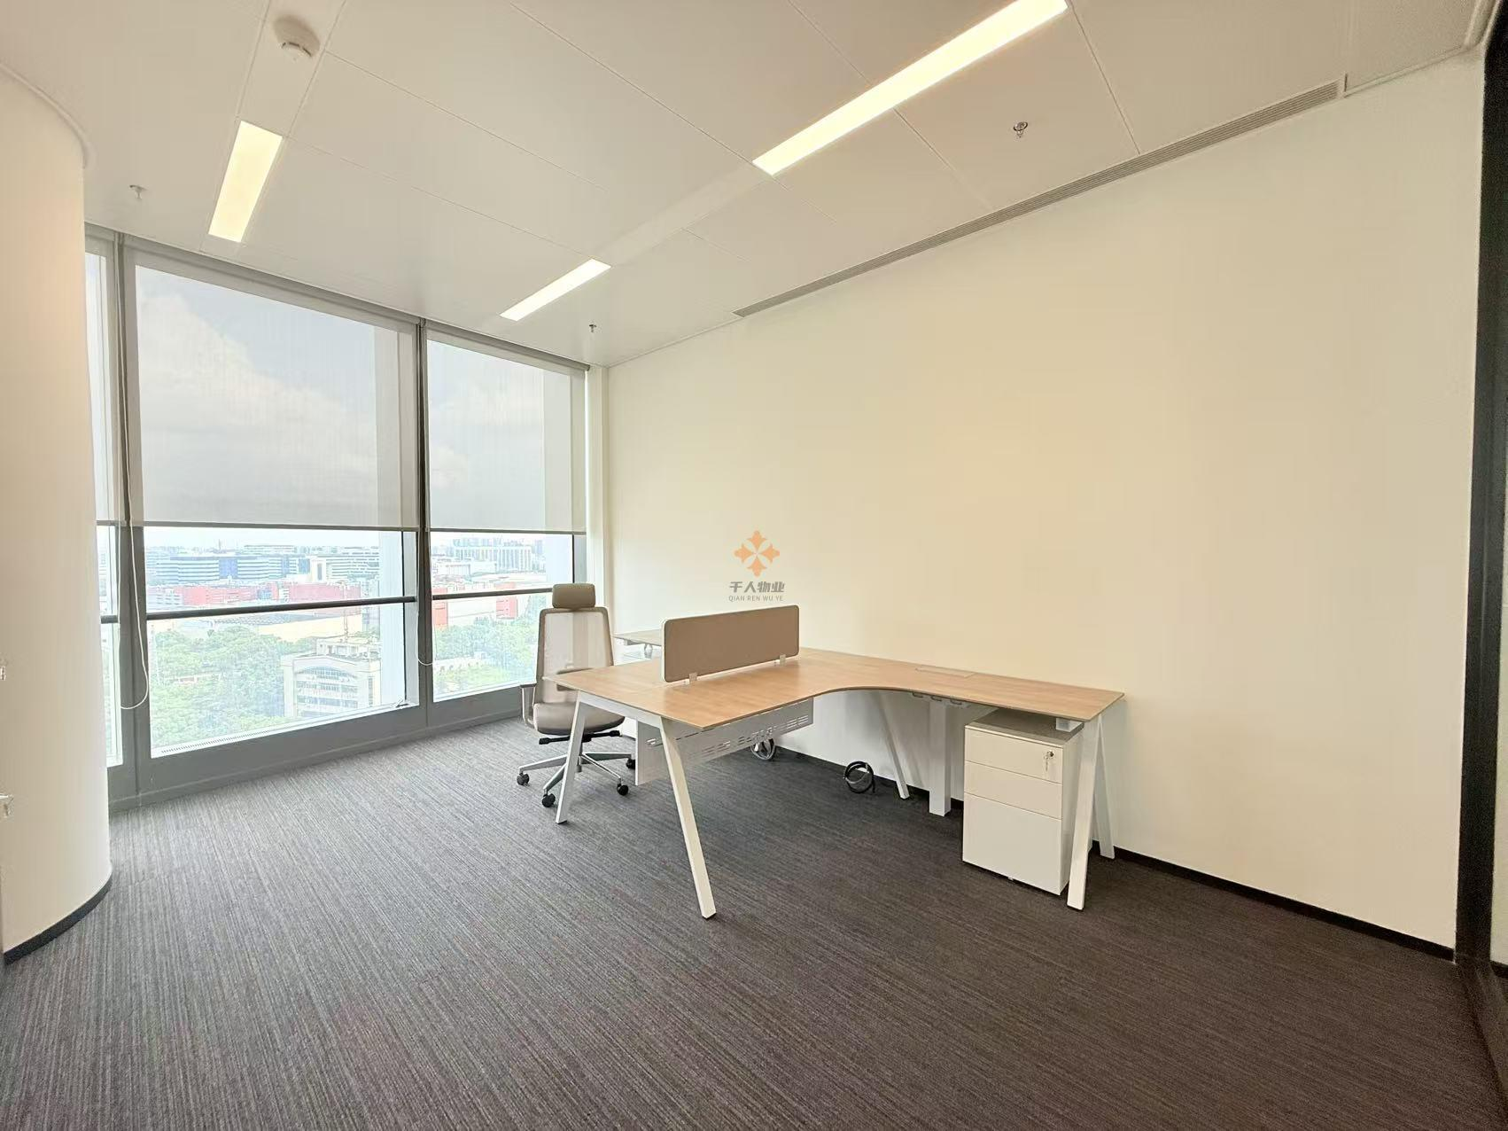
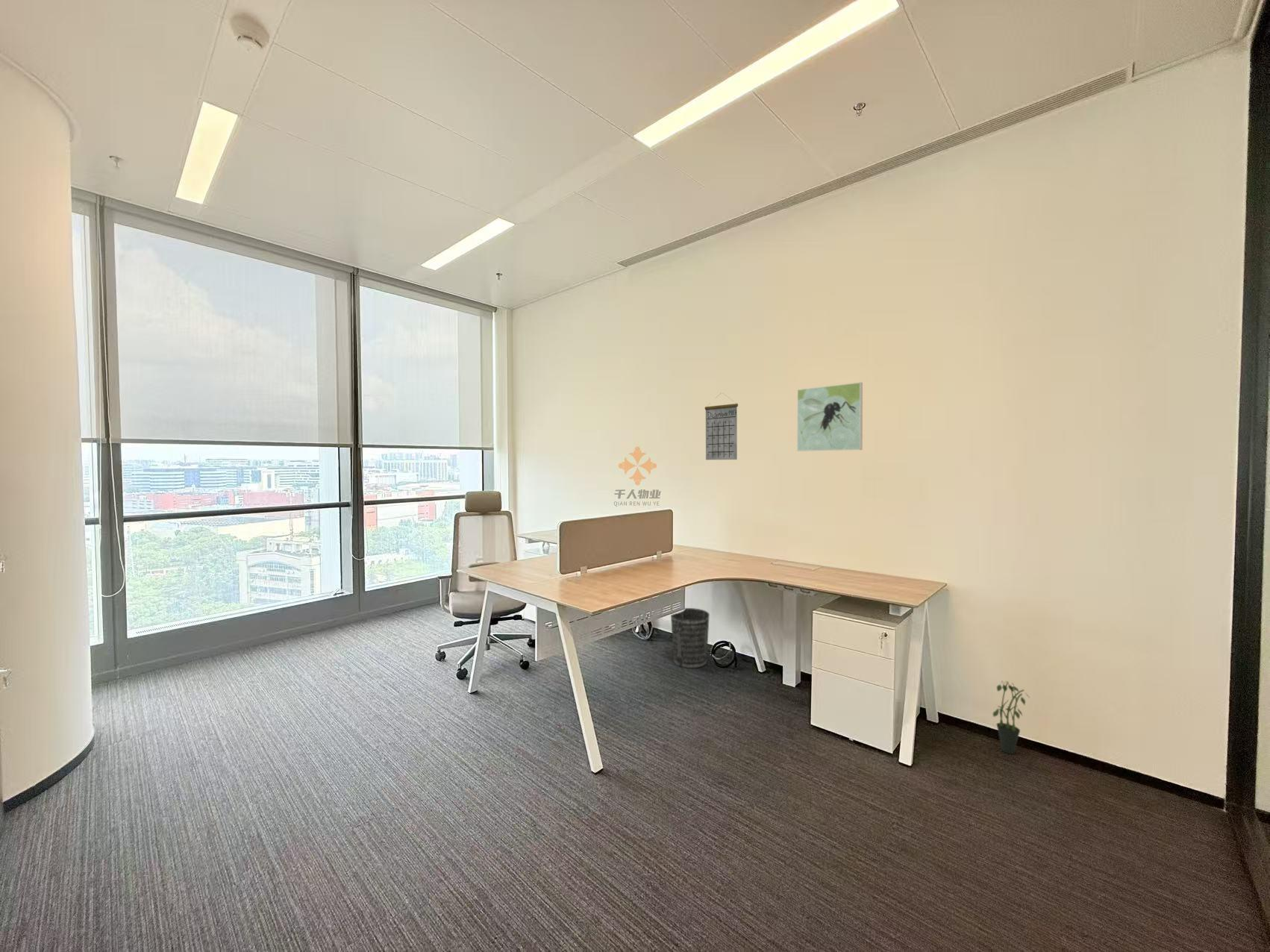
+ calendar (721, 426)
+ wastebasket (689, 637)
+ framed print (828, 418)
+ potted plant (1012, 718)
